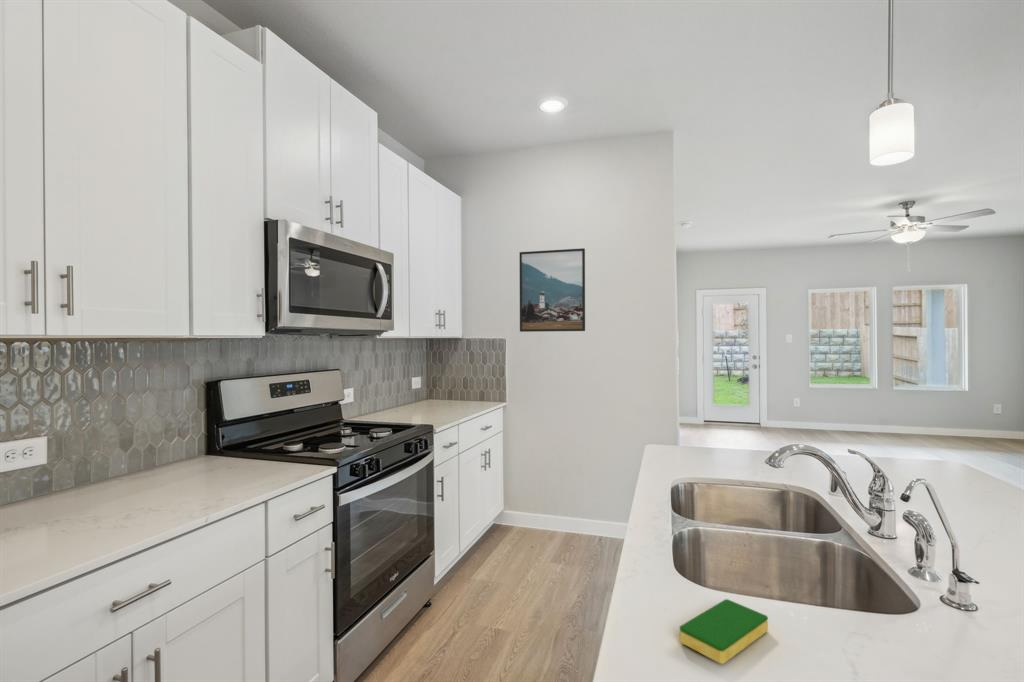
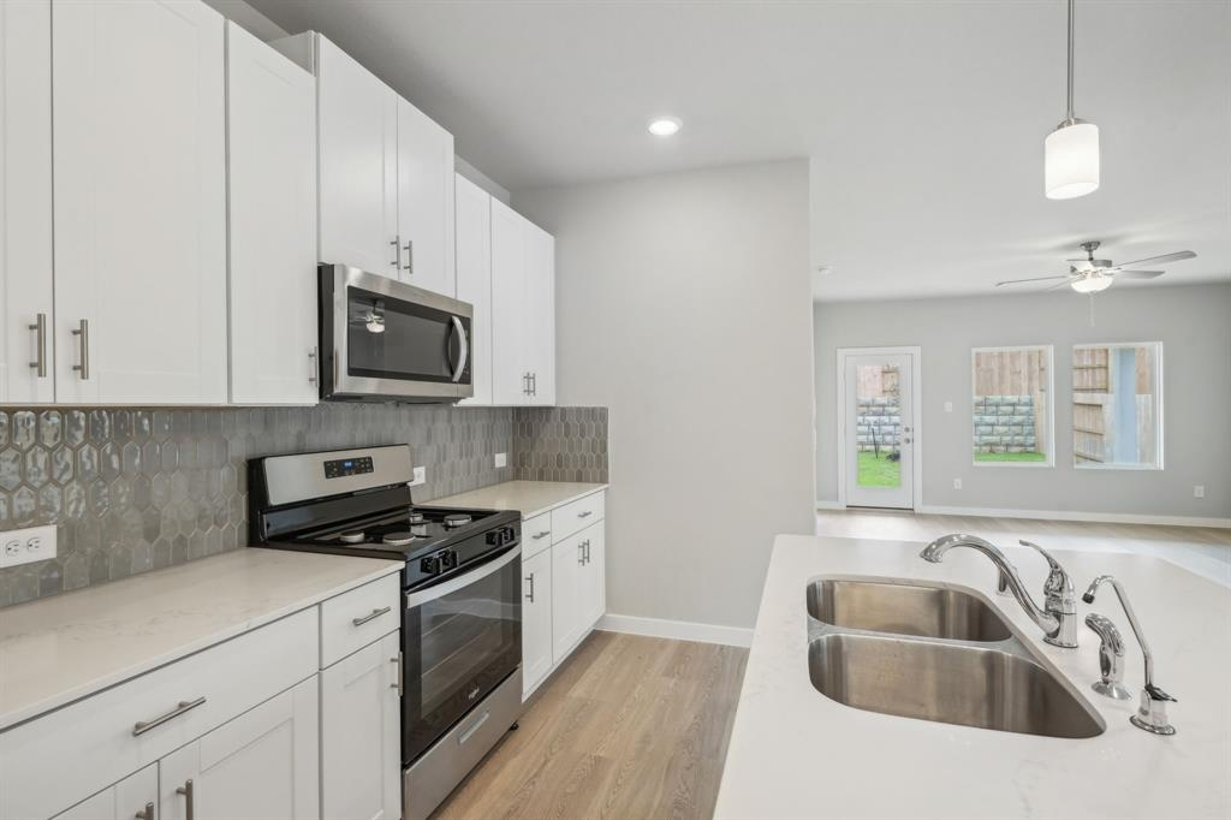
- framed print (551, 290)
- dish sponge (724, 628)
